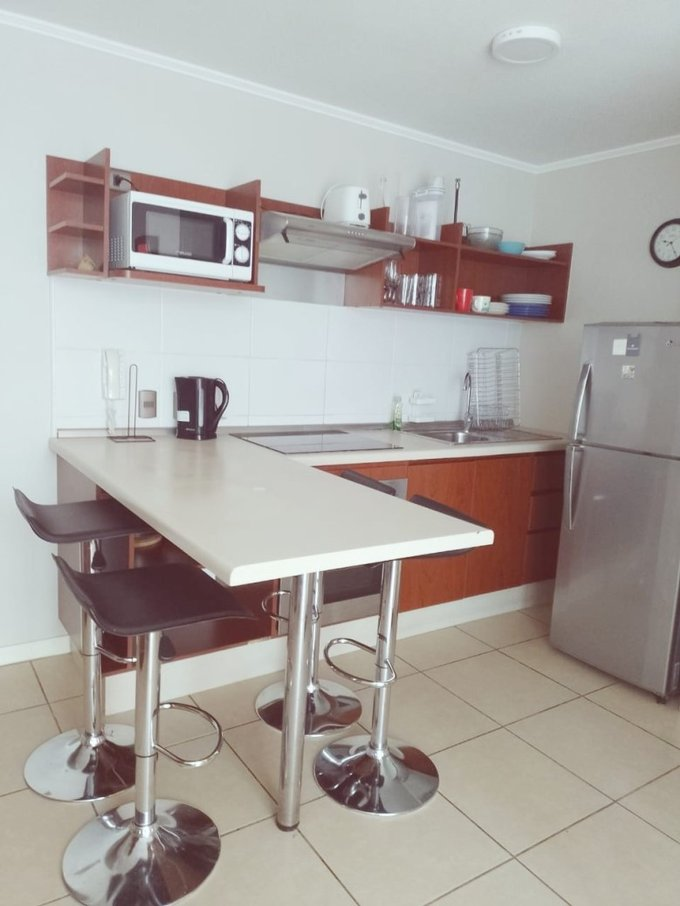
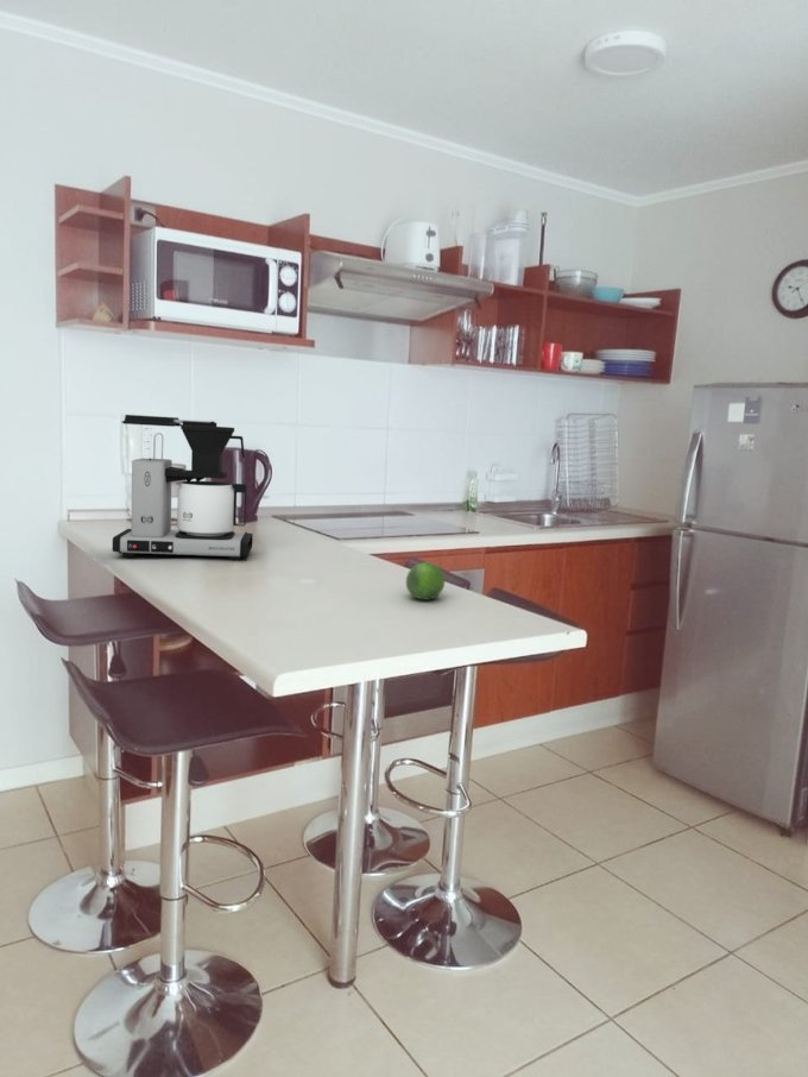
+ fruit (423, 580)
+ coffee maker (187, 486)
